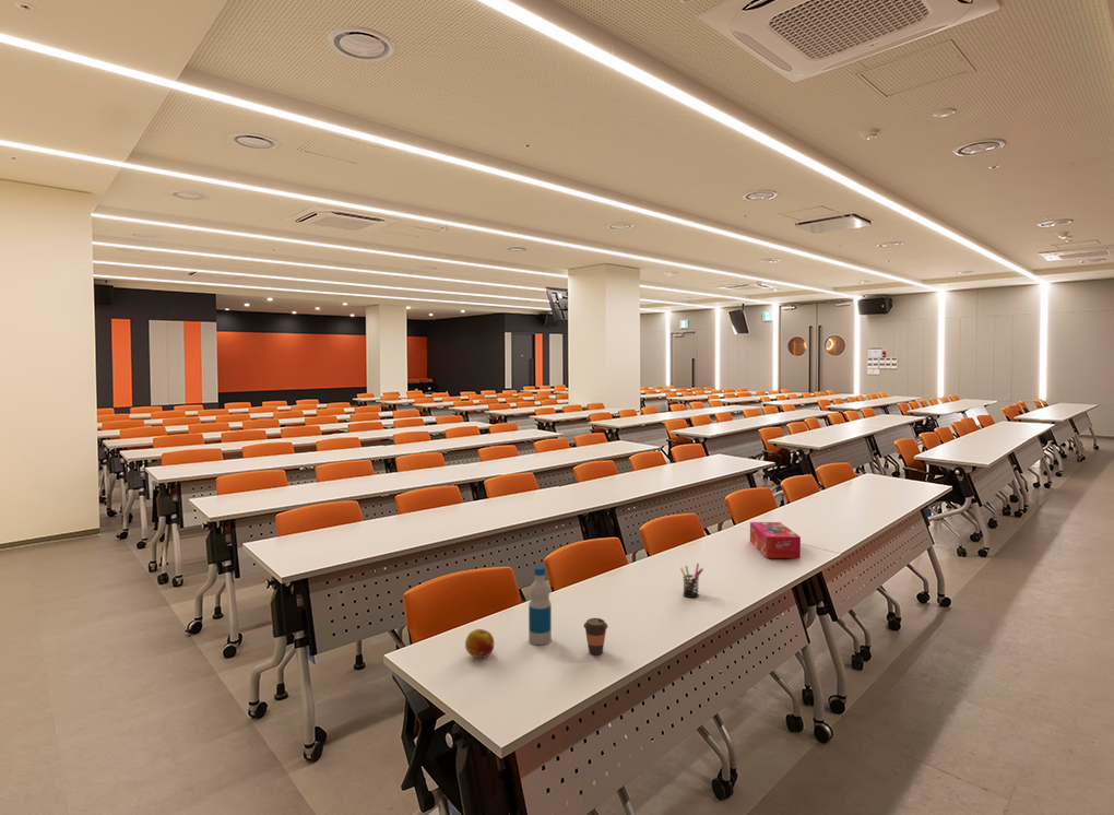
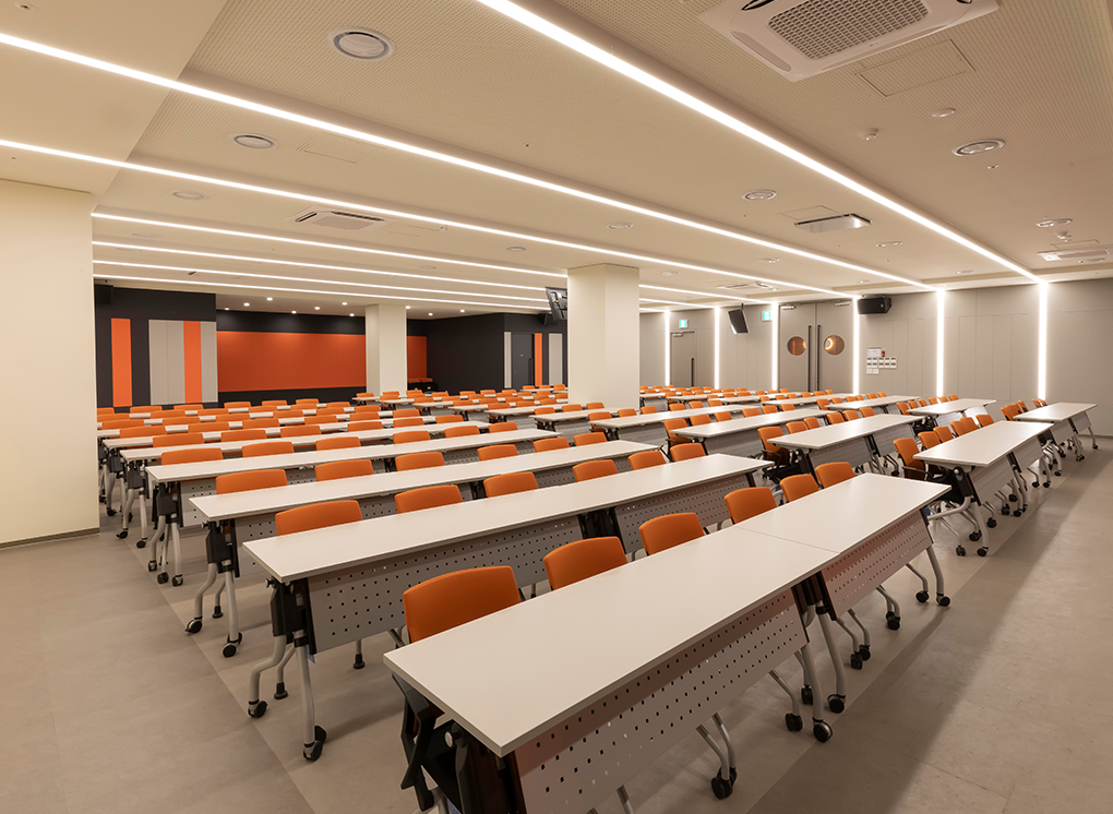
- bottle (540, 603)
- pen holder (690, 579)
- tissue box (773, 539)
- coffee cup (595, 636)
- fruit (479, 643)
